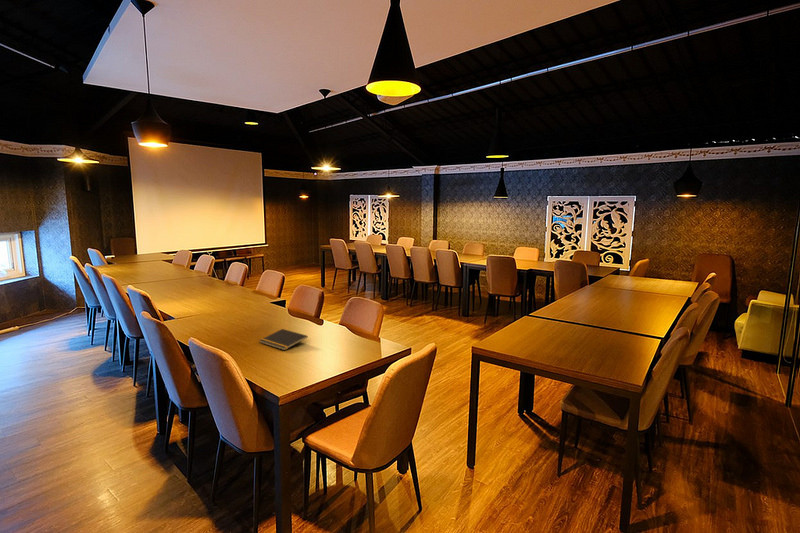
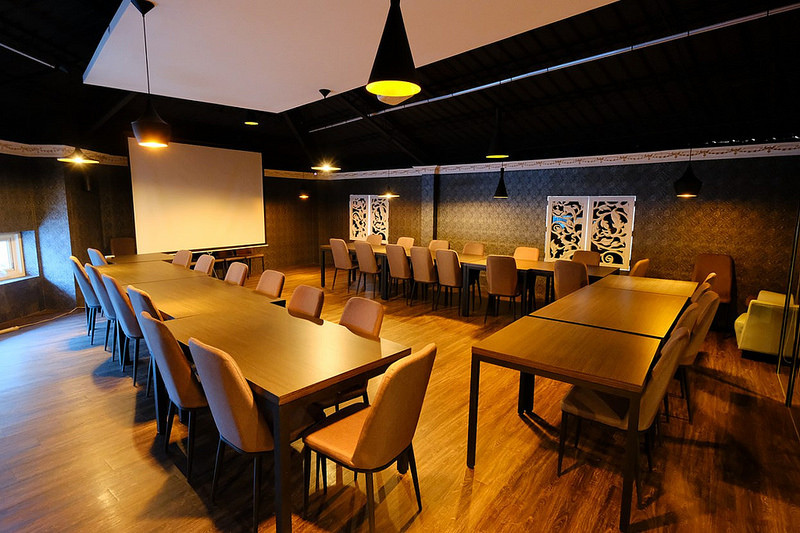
- notepad (283, 338)
